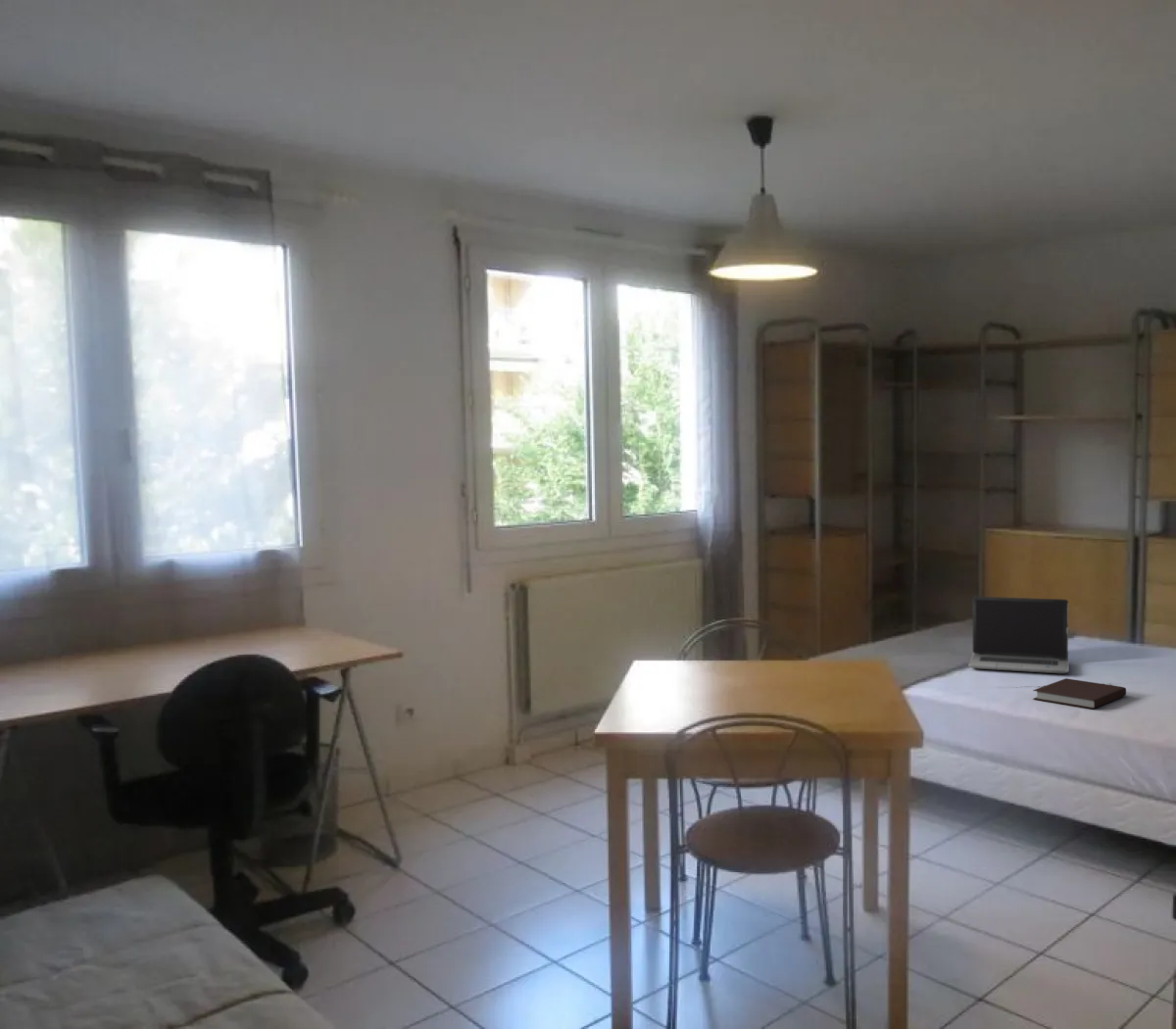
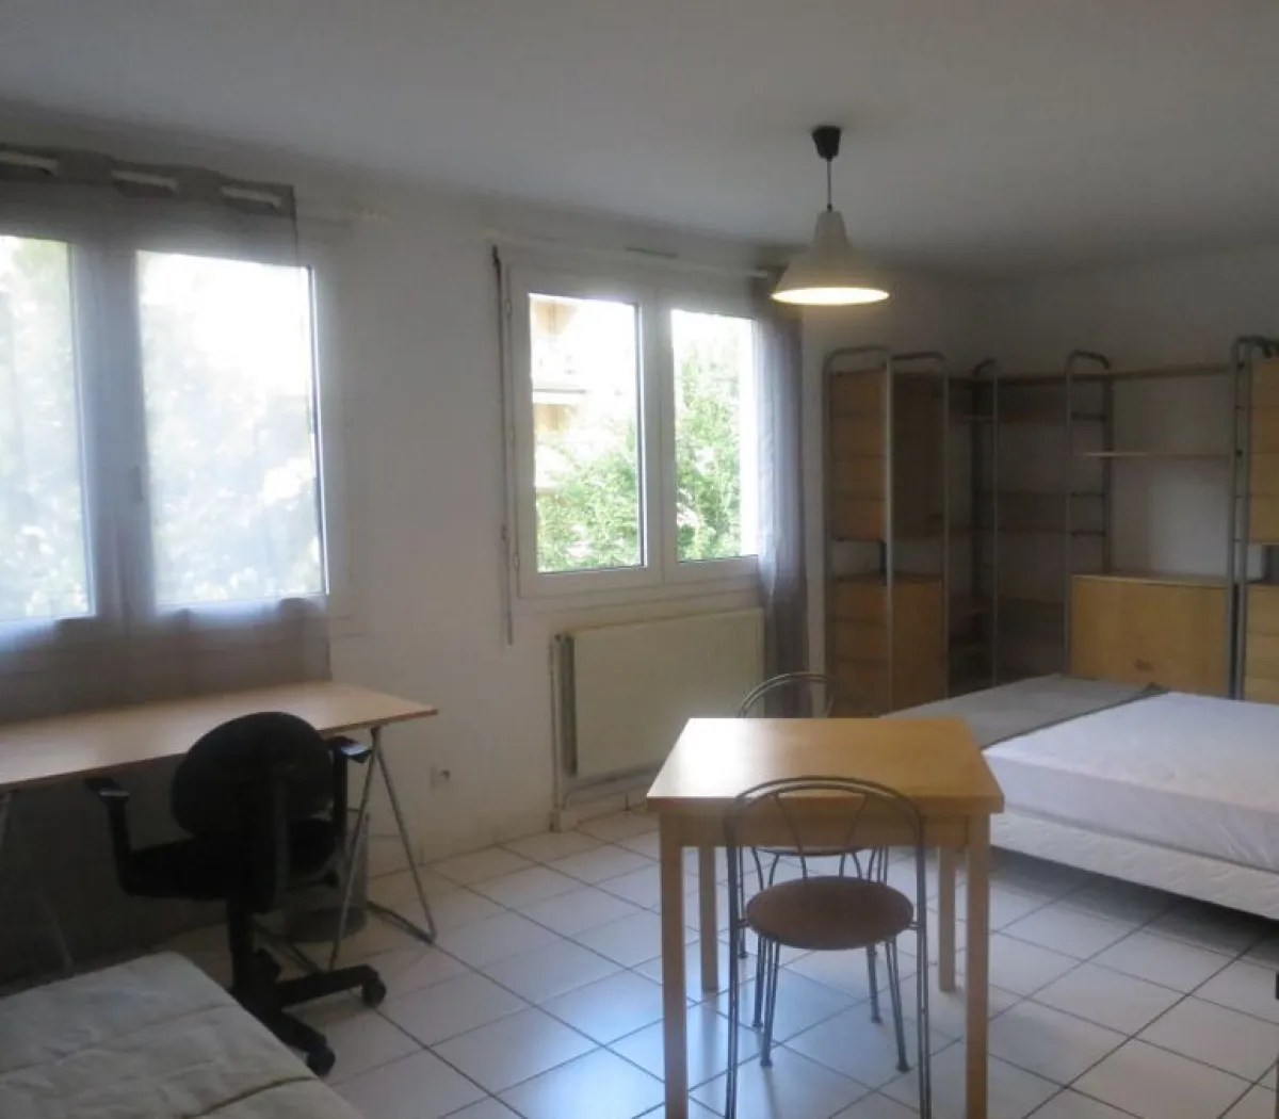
- notebook (1079, 693)
- laptop computer (1018, 634)
